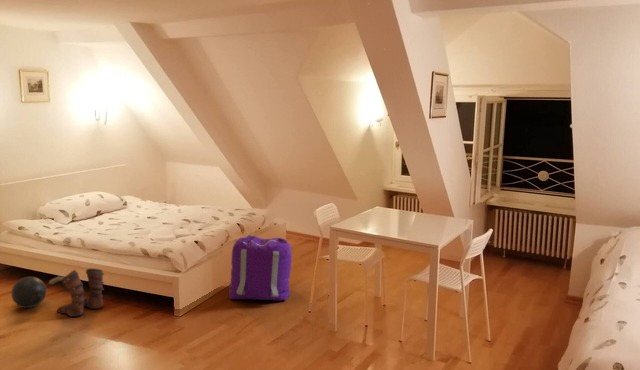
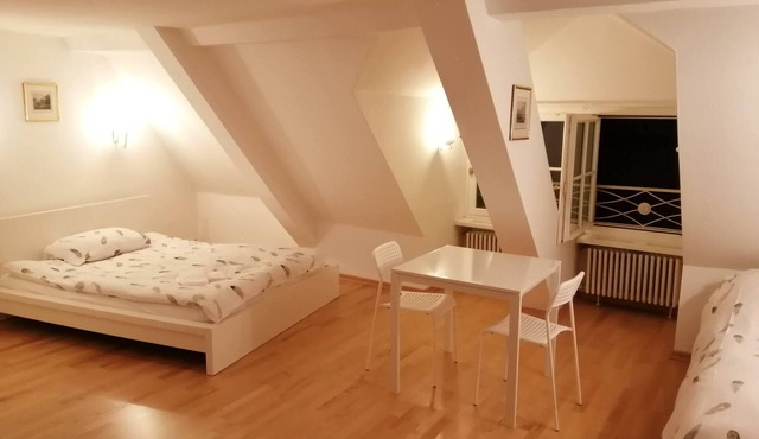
- backpack (260, 266)
- boots (76, 289)
- ball (29, 292)
